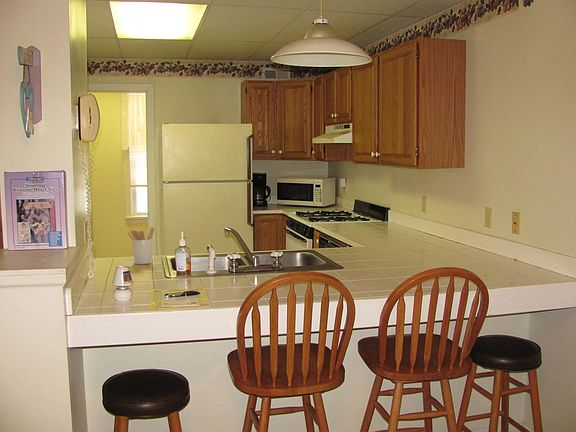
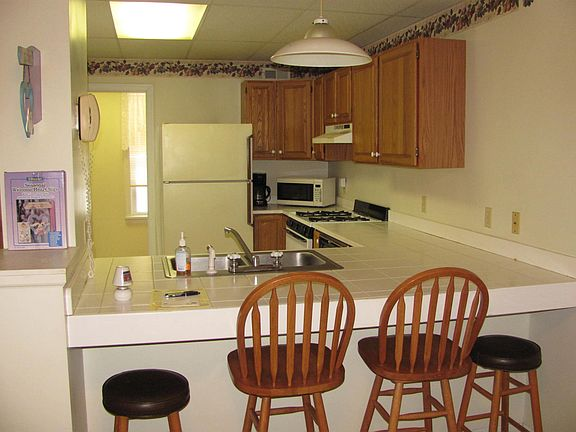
- utensil holder (140, 245)
